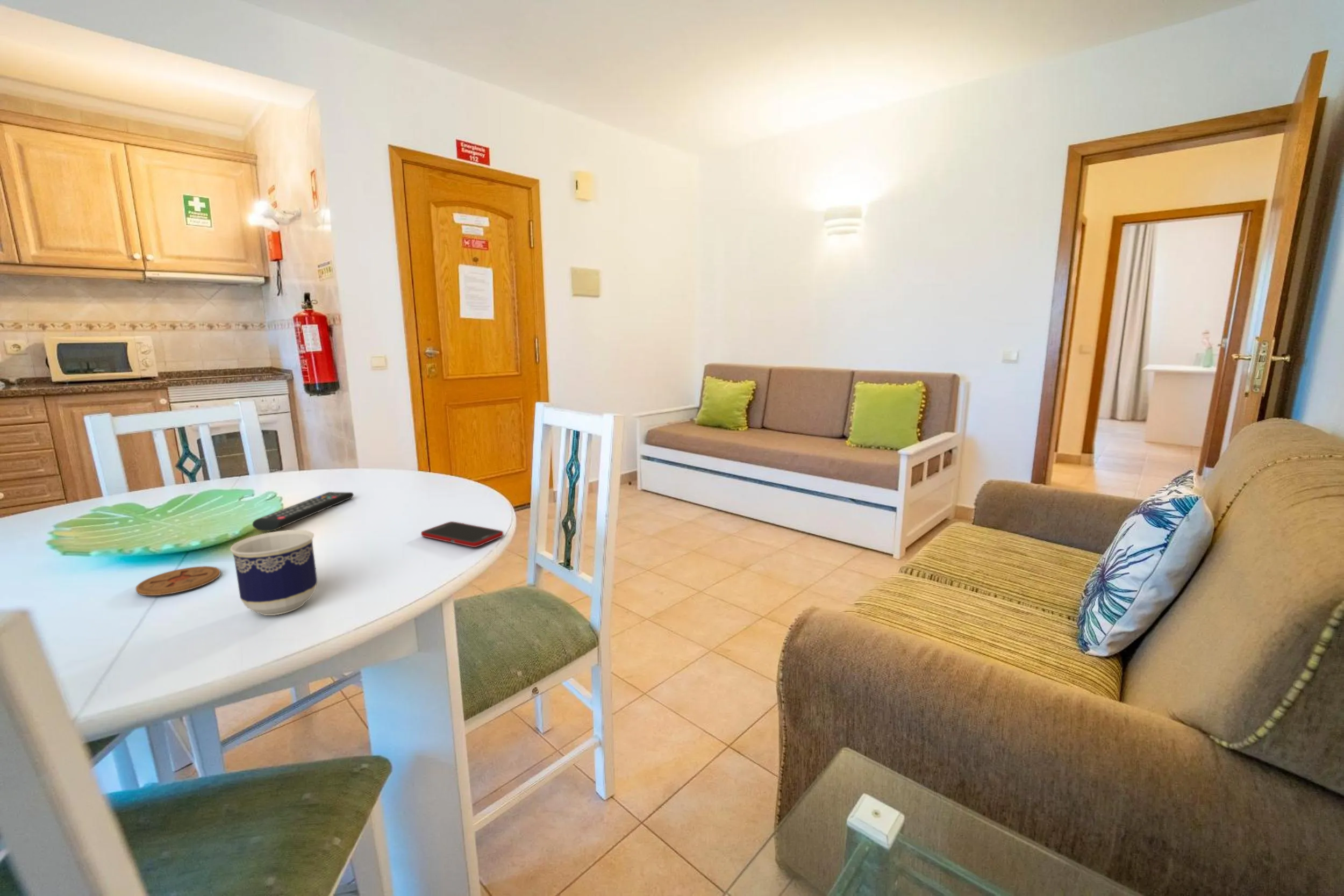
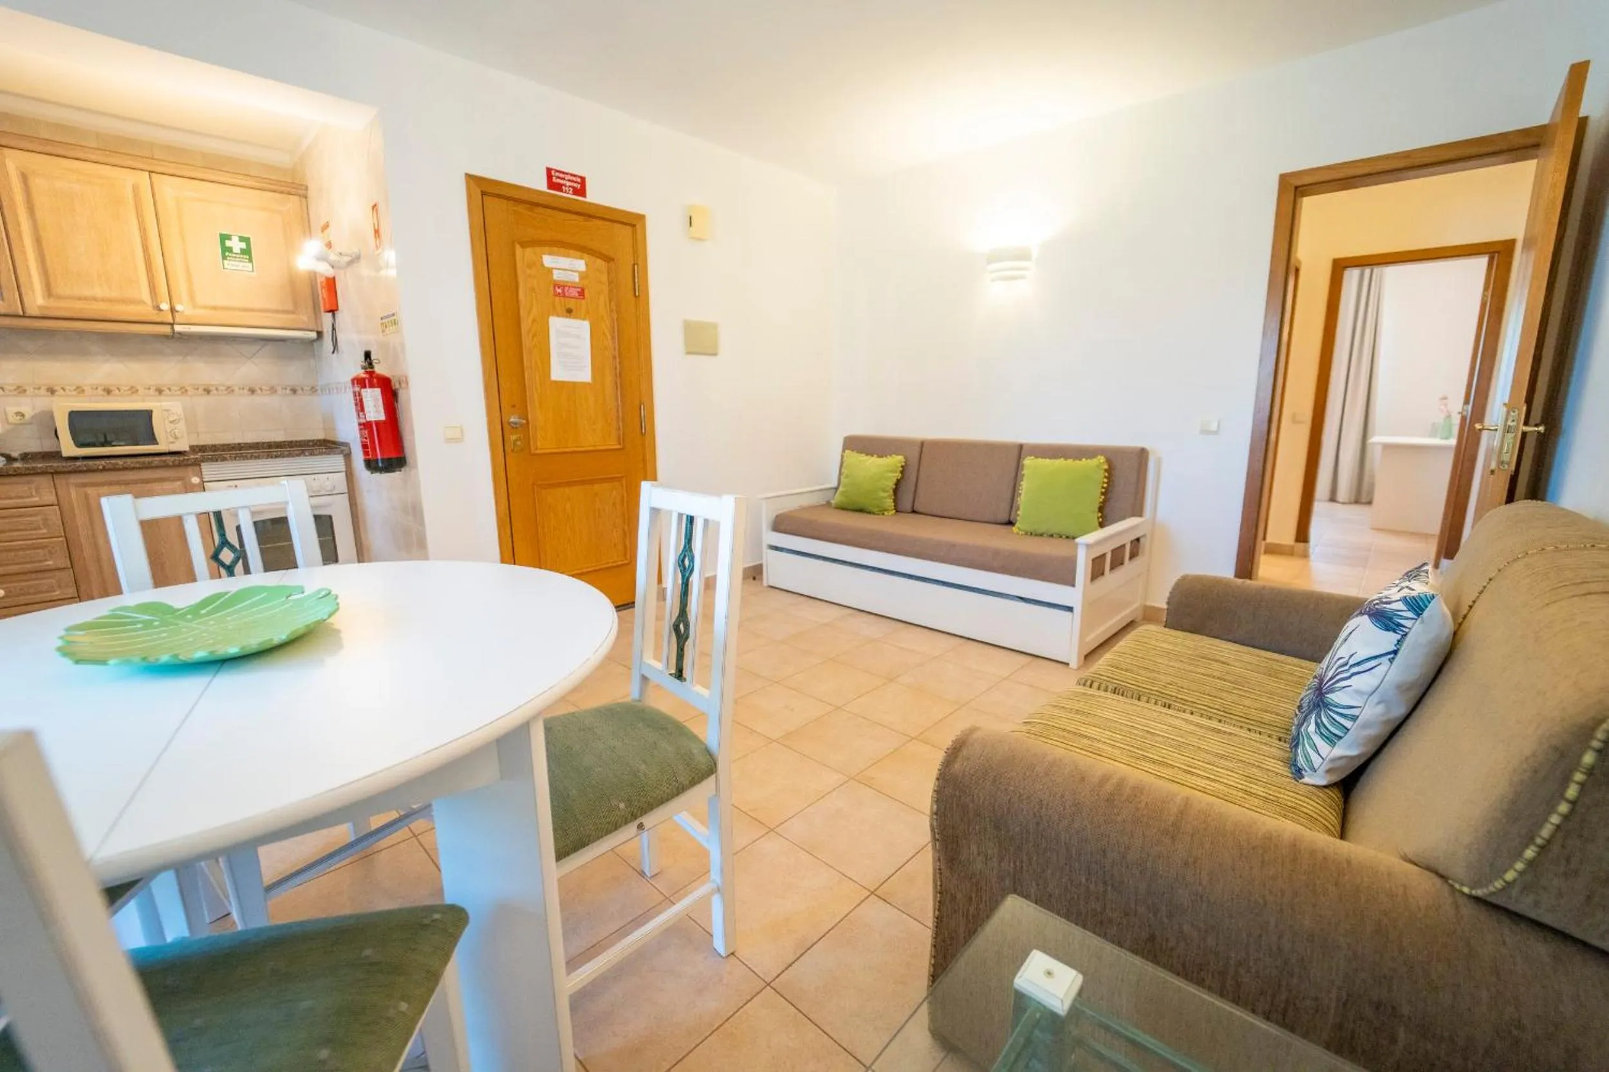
- cup (273, 572)
- cell phone (462, 534)
- coaster (180, 580)
- remote control (308, 509)
